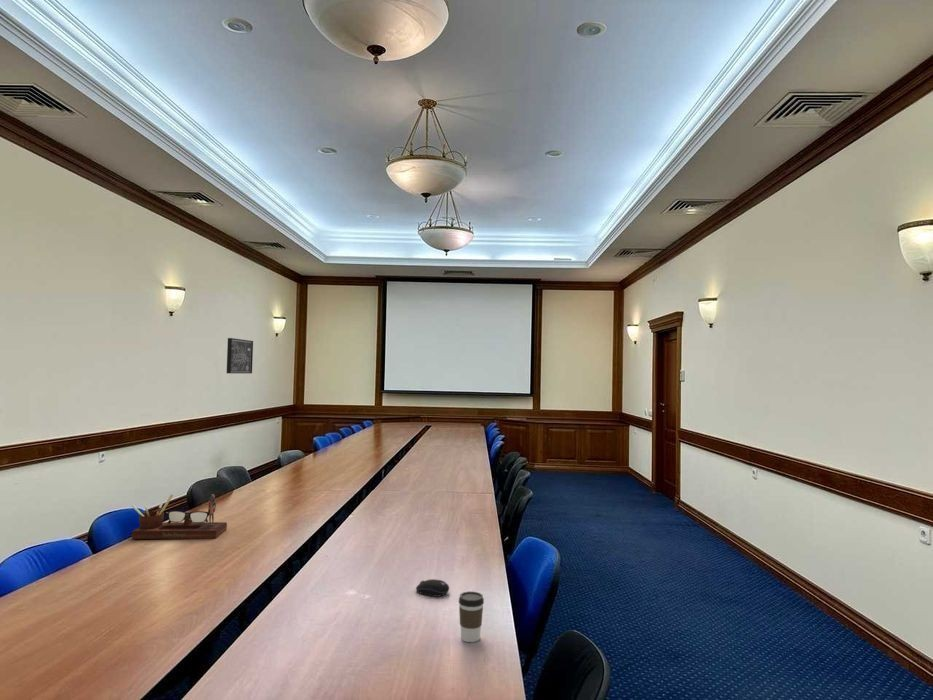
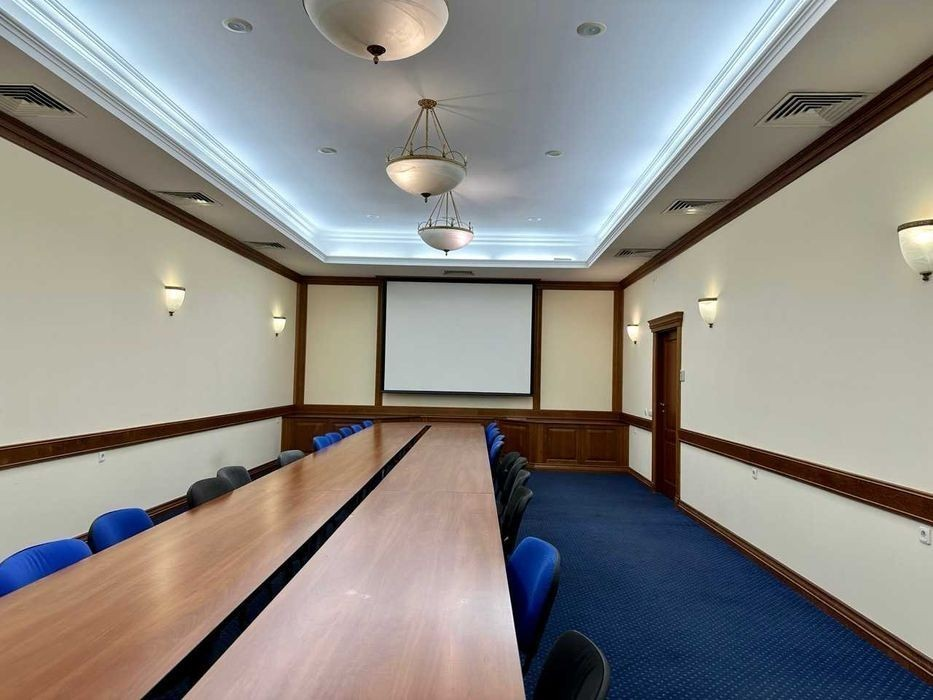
- computer mouse (432, 586)
- desk organizer (178, 514)
- coffee cup (470, 616)
- wall art (240, 356)
